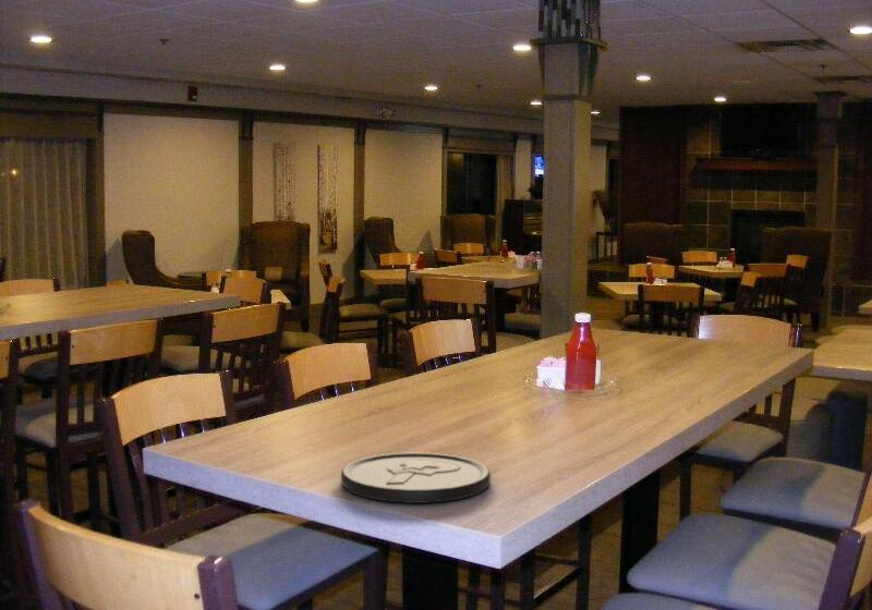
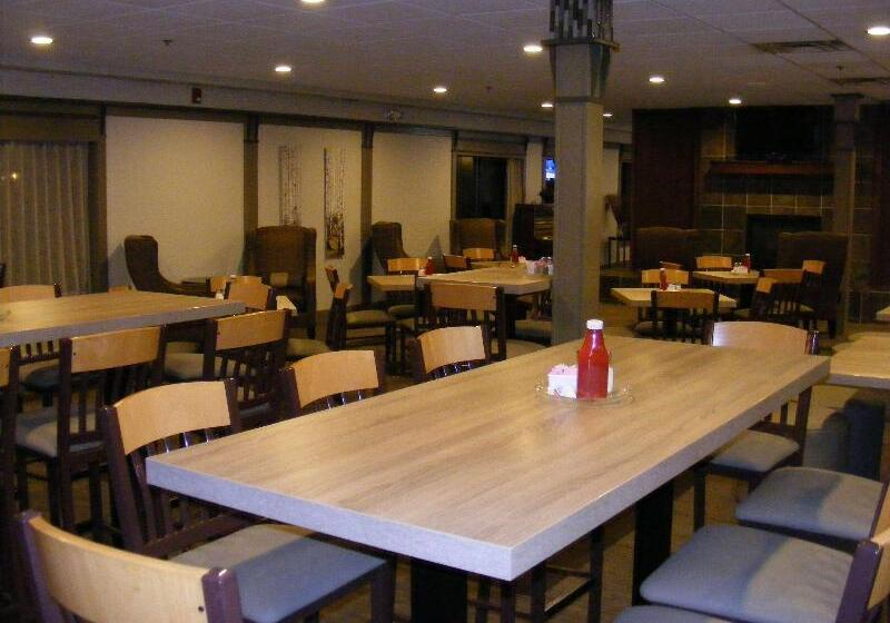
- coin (415, 476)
